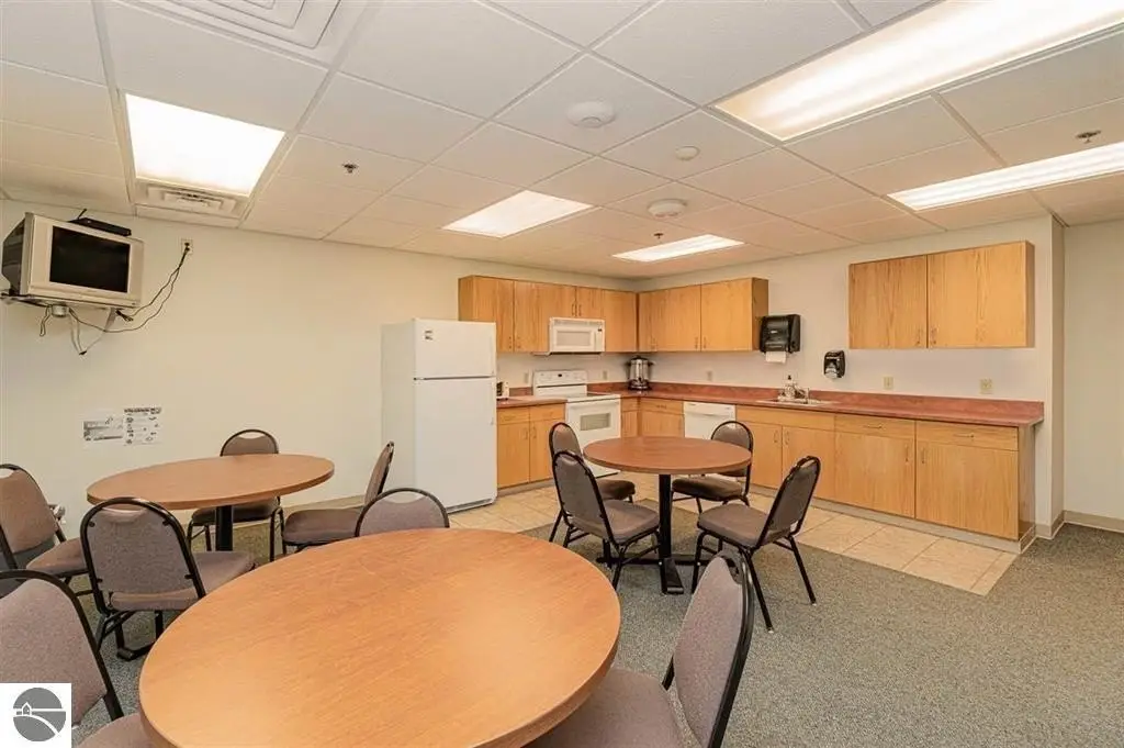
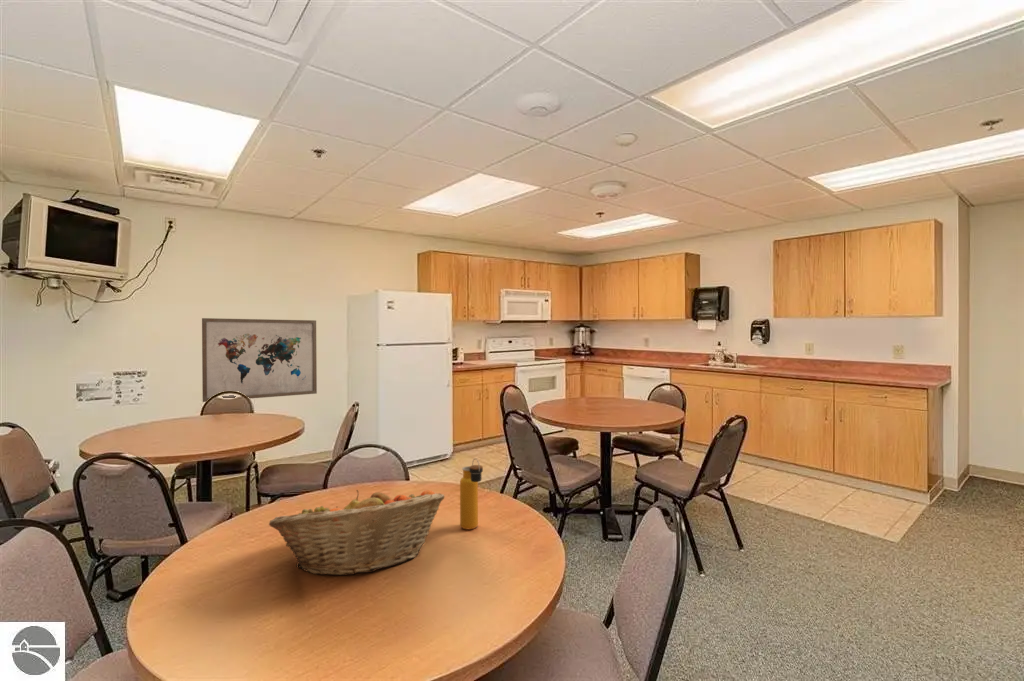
+ fruit basket (362, 521)
+ water bottle (472, 492)
+ wall art (263, 358)
